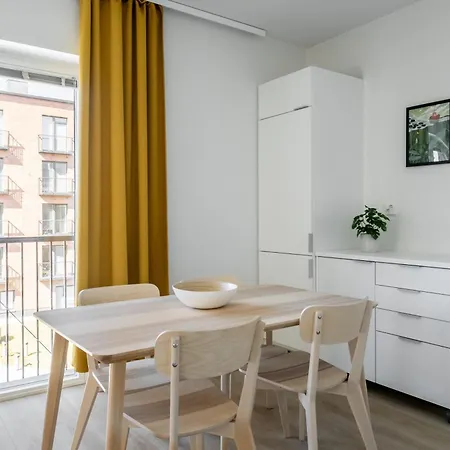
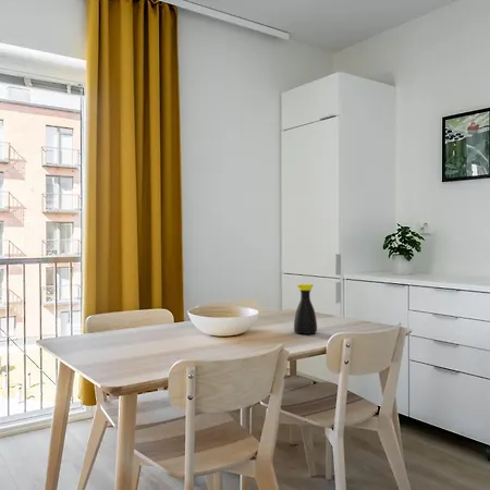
+ bottle (305, 308)
